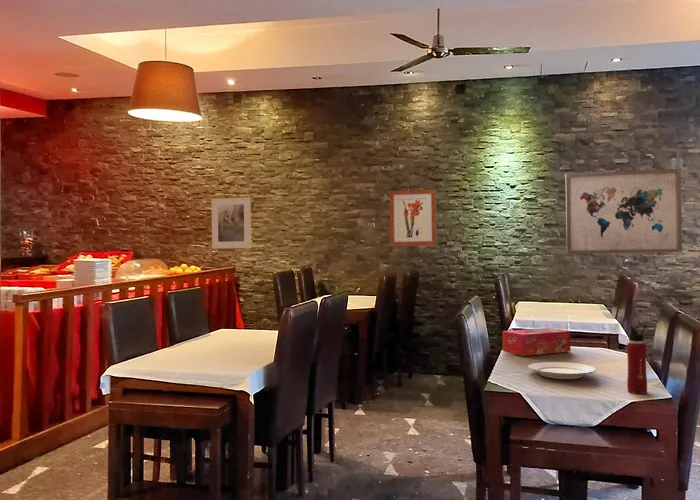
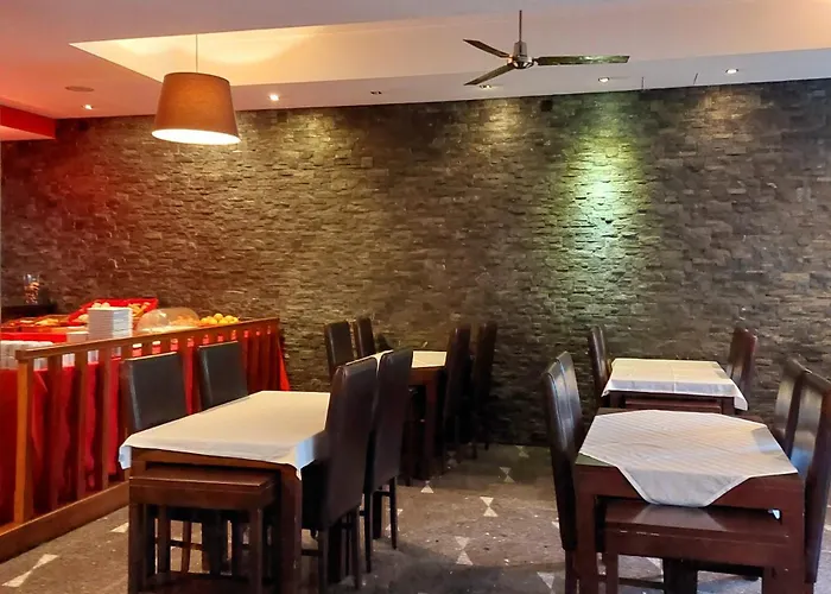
- wall art (412, 218)
- plate (561, 371)
- wall art (622, 212)
- water bottle (636, 358)
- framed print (231, 223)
- tissue box (536, 341)
